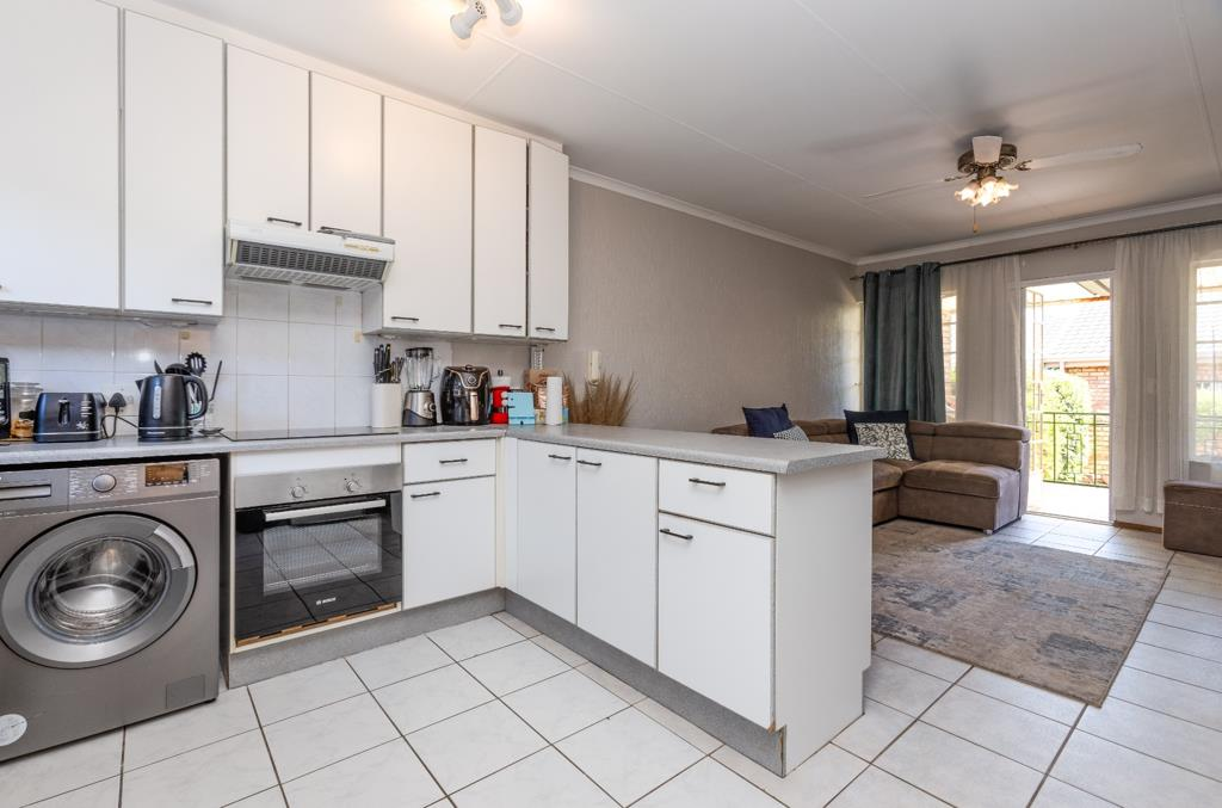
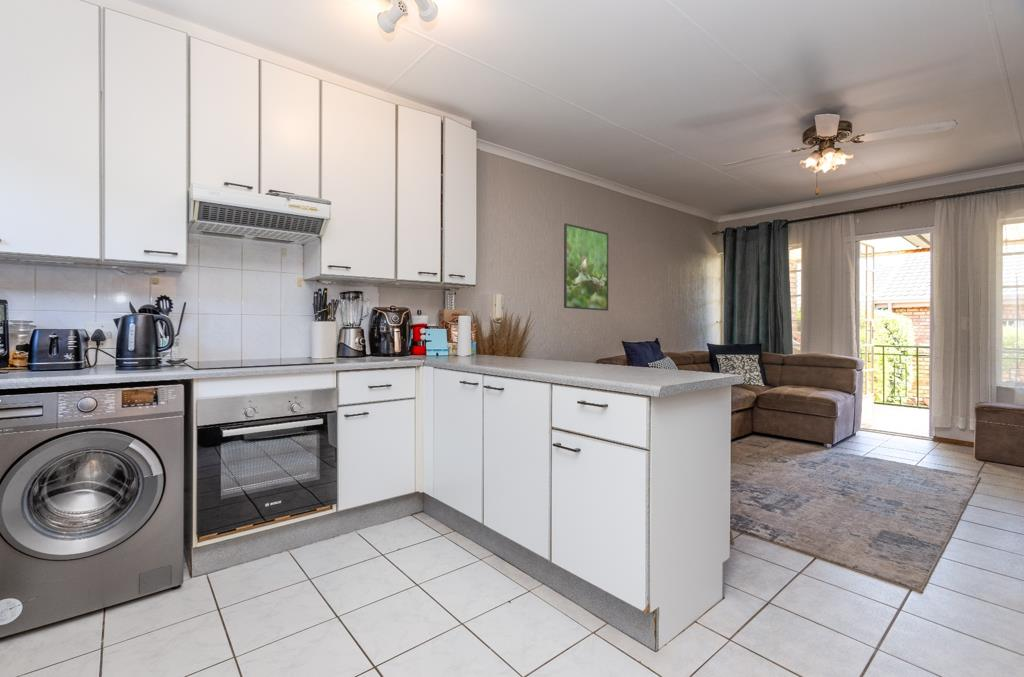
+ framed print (587, 268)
